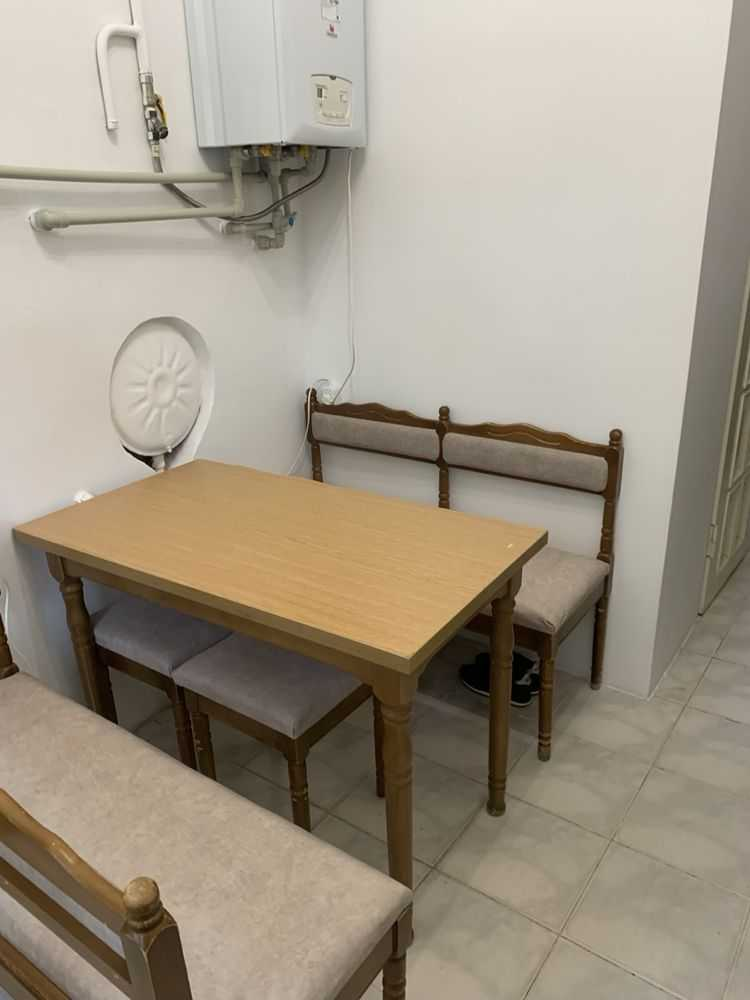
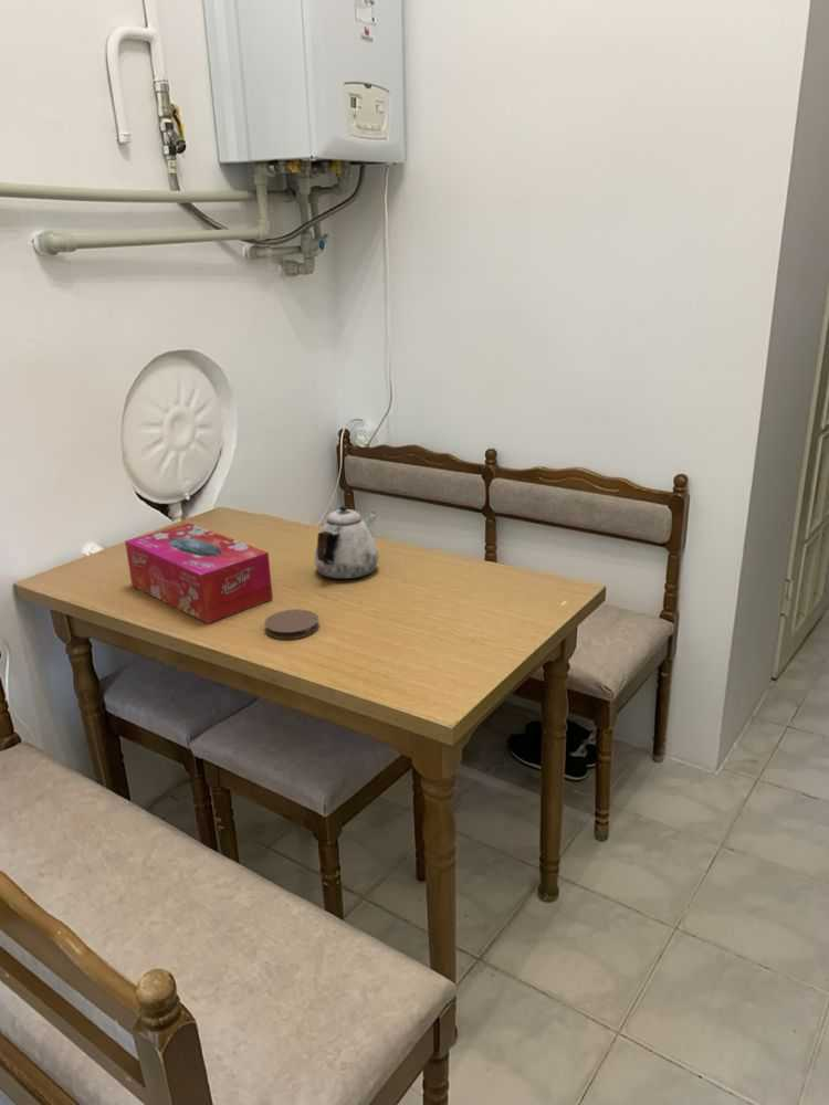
+ tissue box (197, 569)
+ coaster (292, 623)
+ teapot (348, 536)
